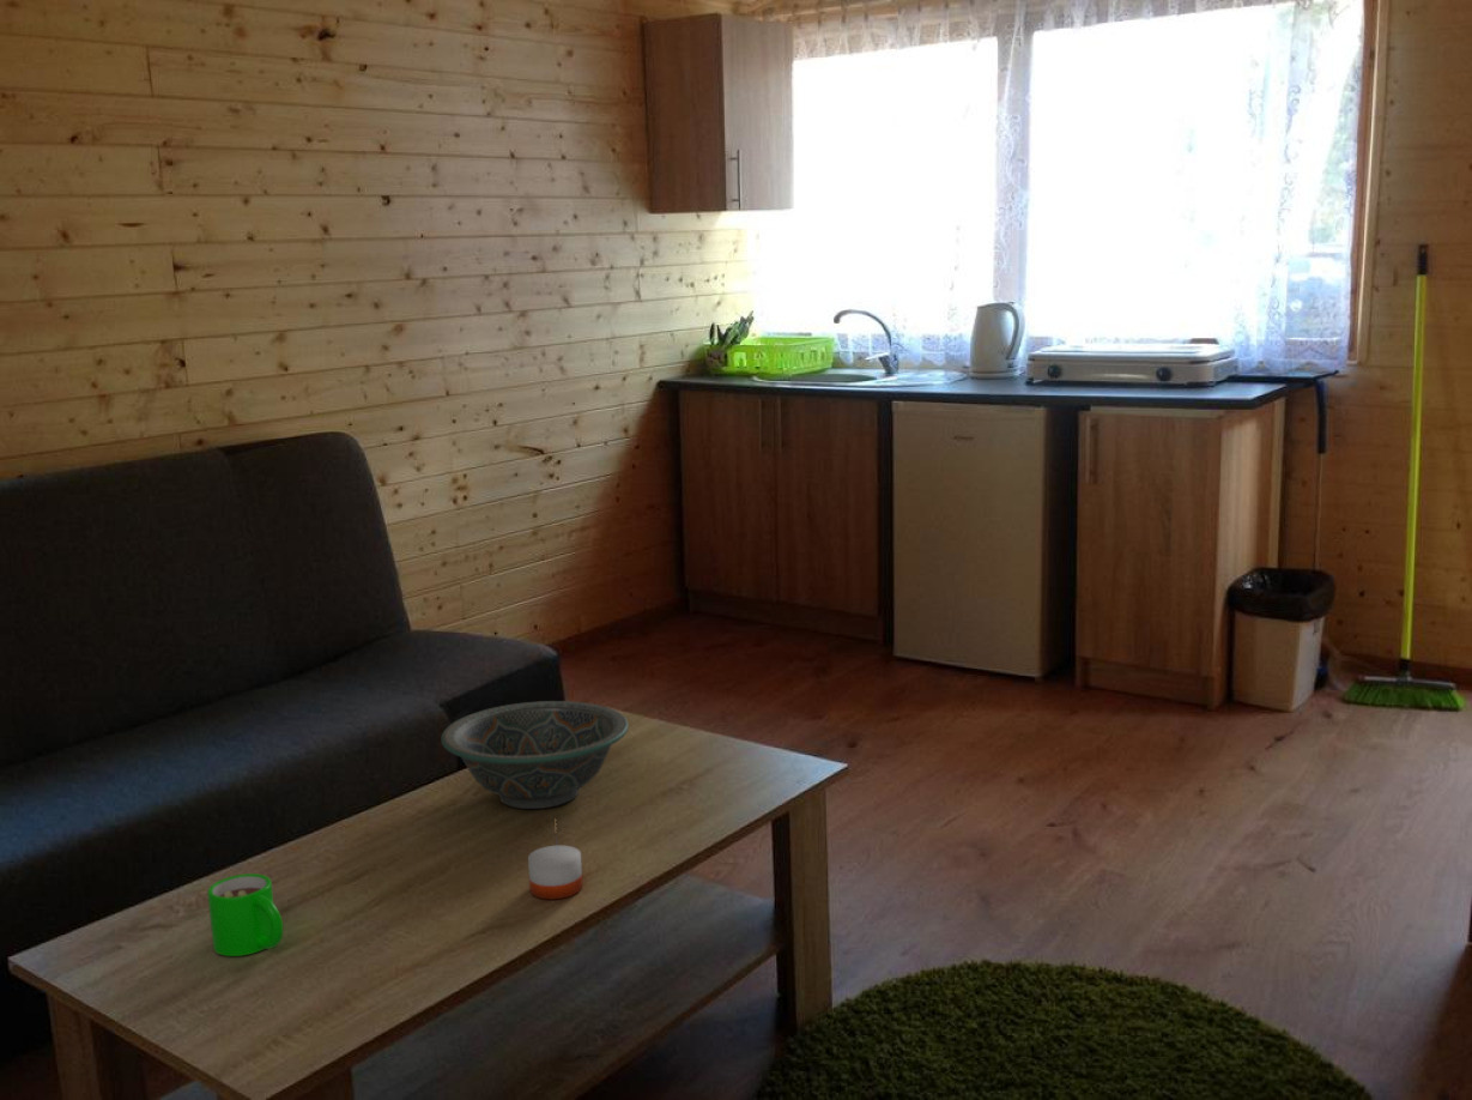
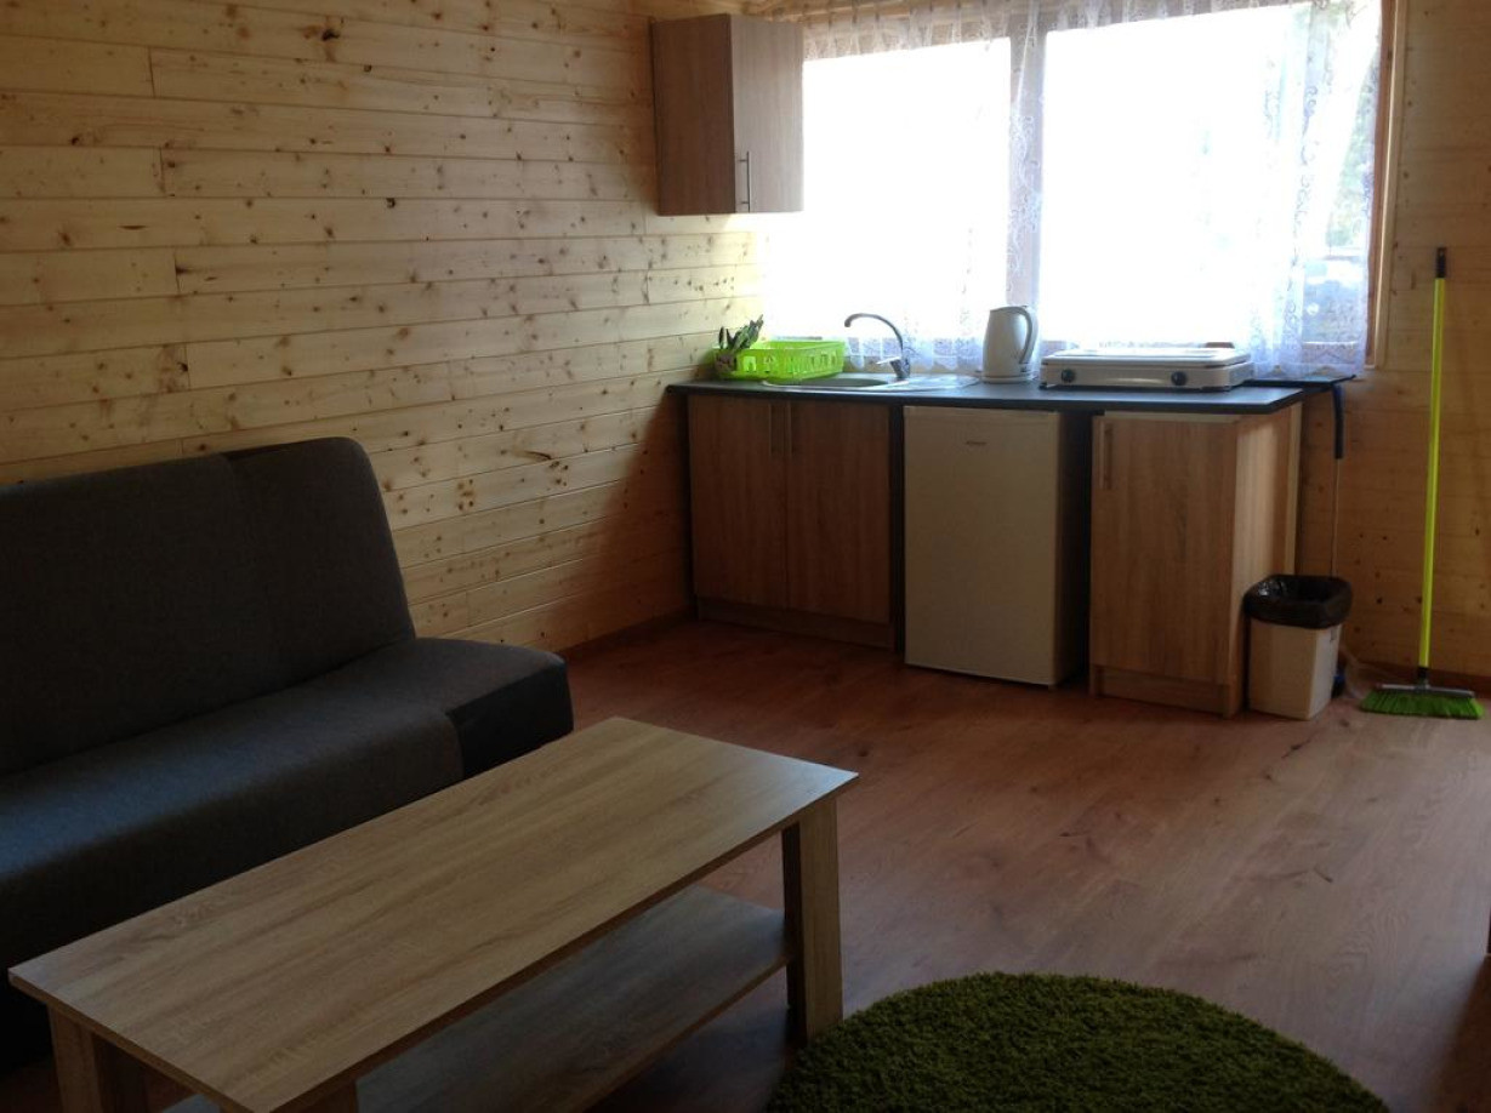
- decorative bowl (537, 761)
- candle (553, 853)
- mug (252, 917)
